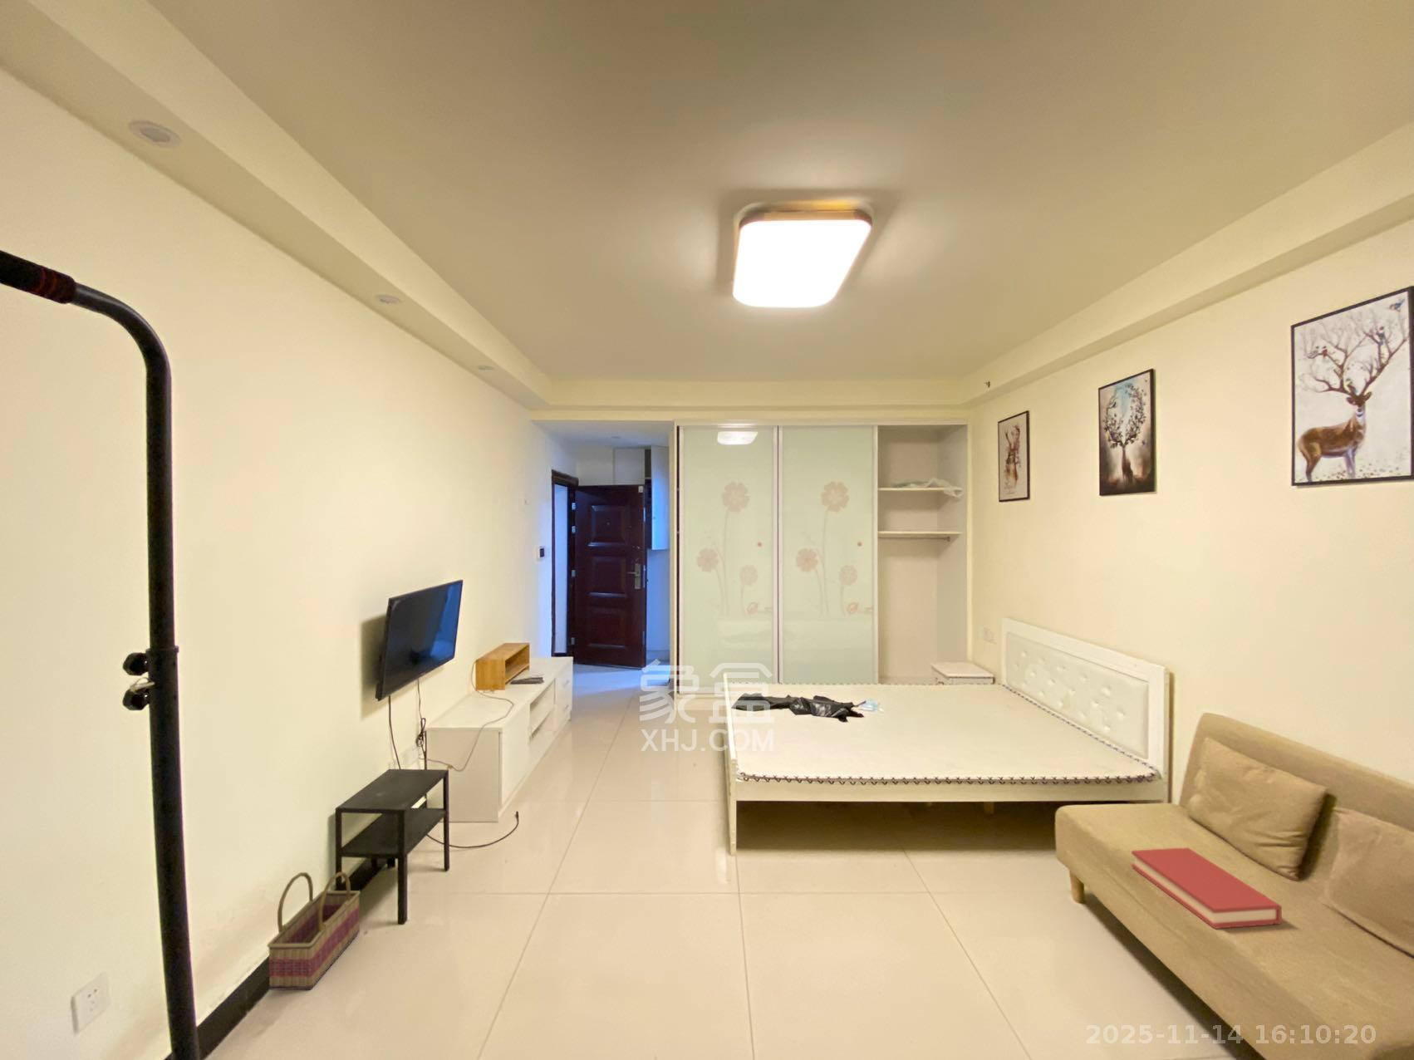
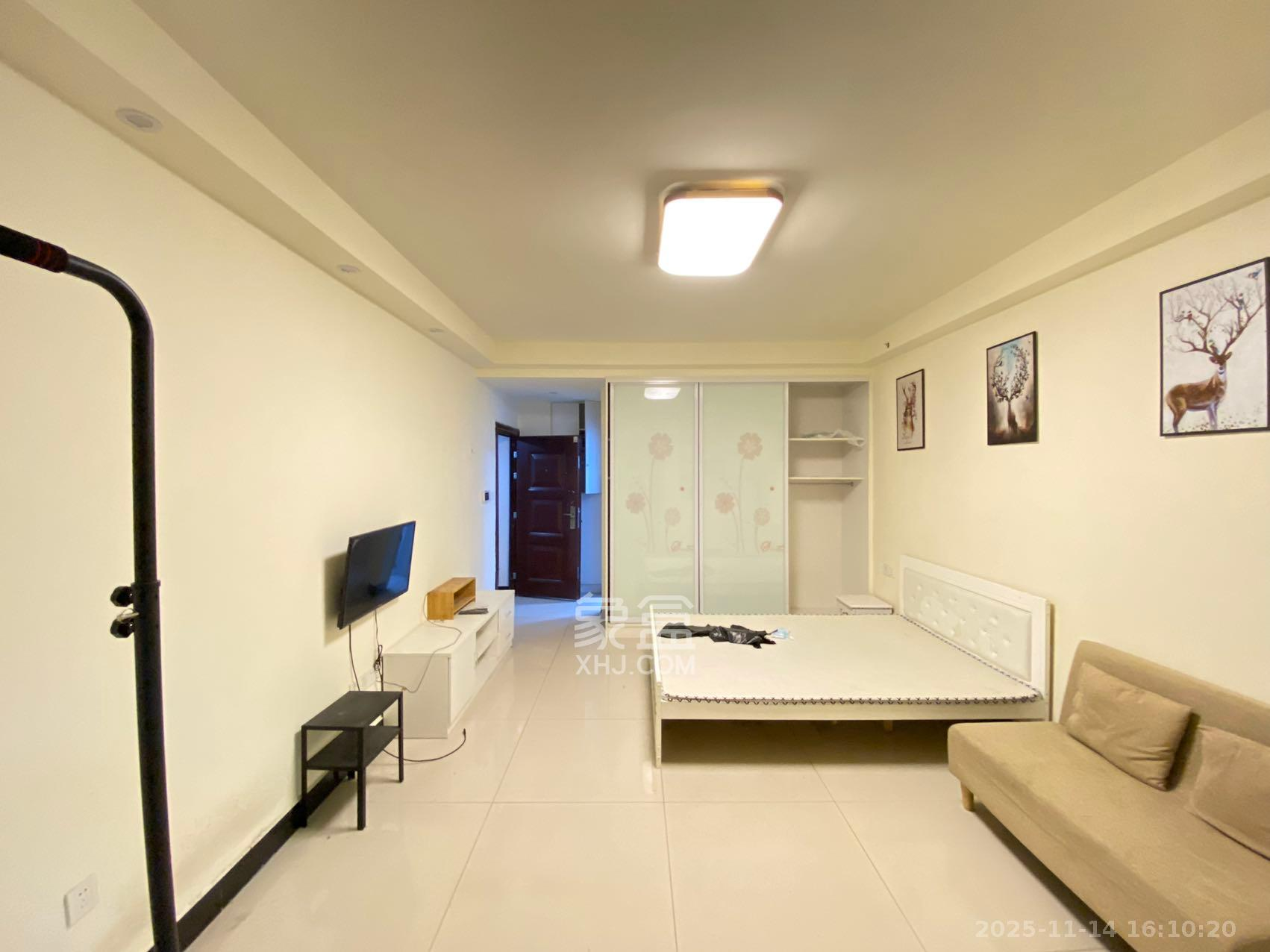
- hardback book (1200, 884)
- basket (316, 917)
